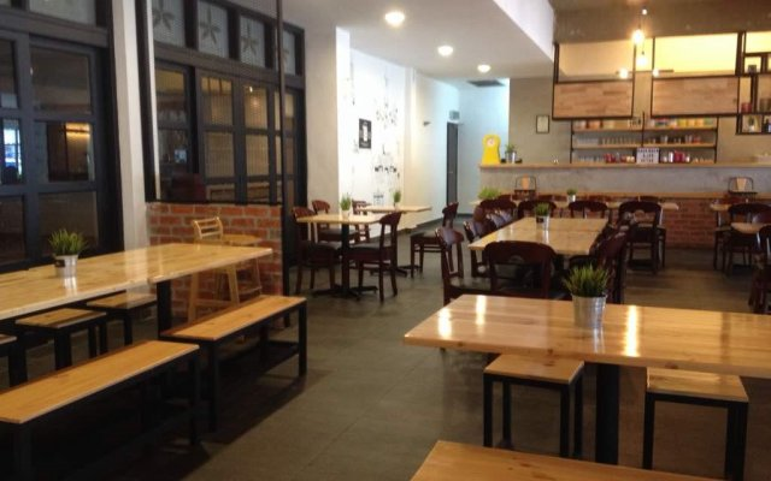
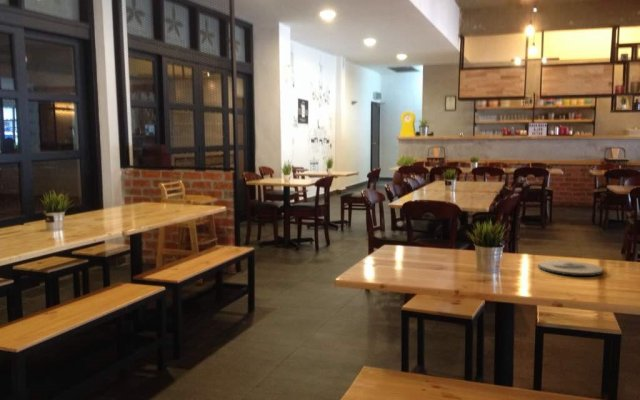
+ plate (569, 265)
